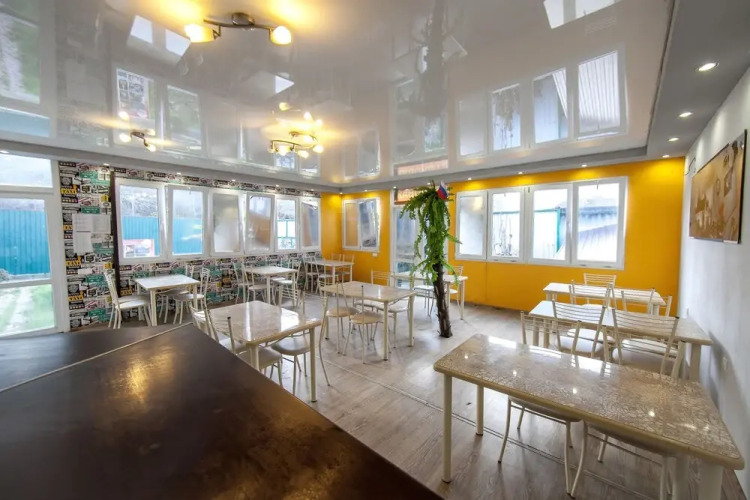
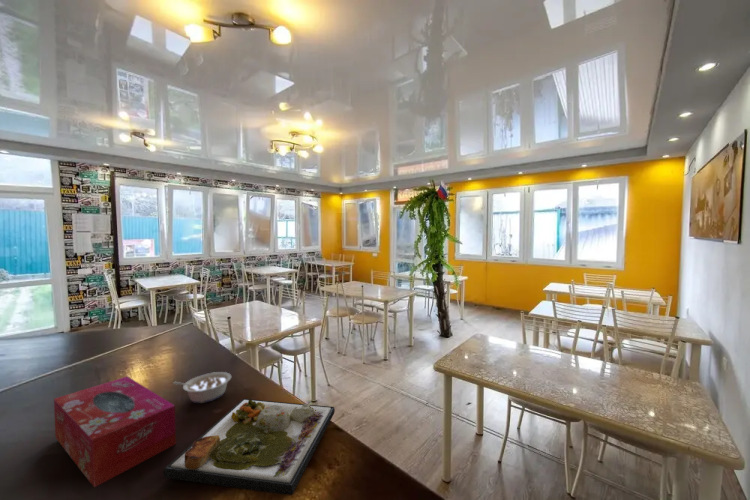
+ dinner plate (262, 430)
+ legume (206, 387)
+ tissue box (113, 421)
